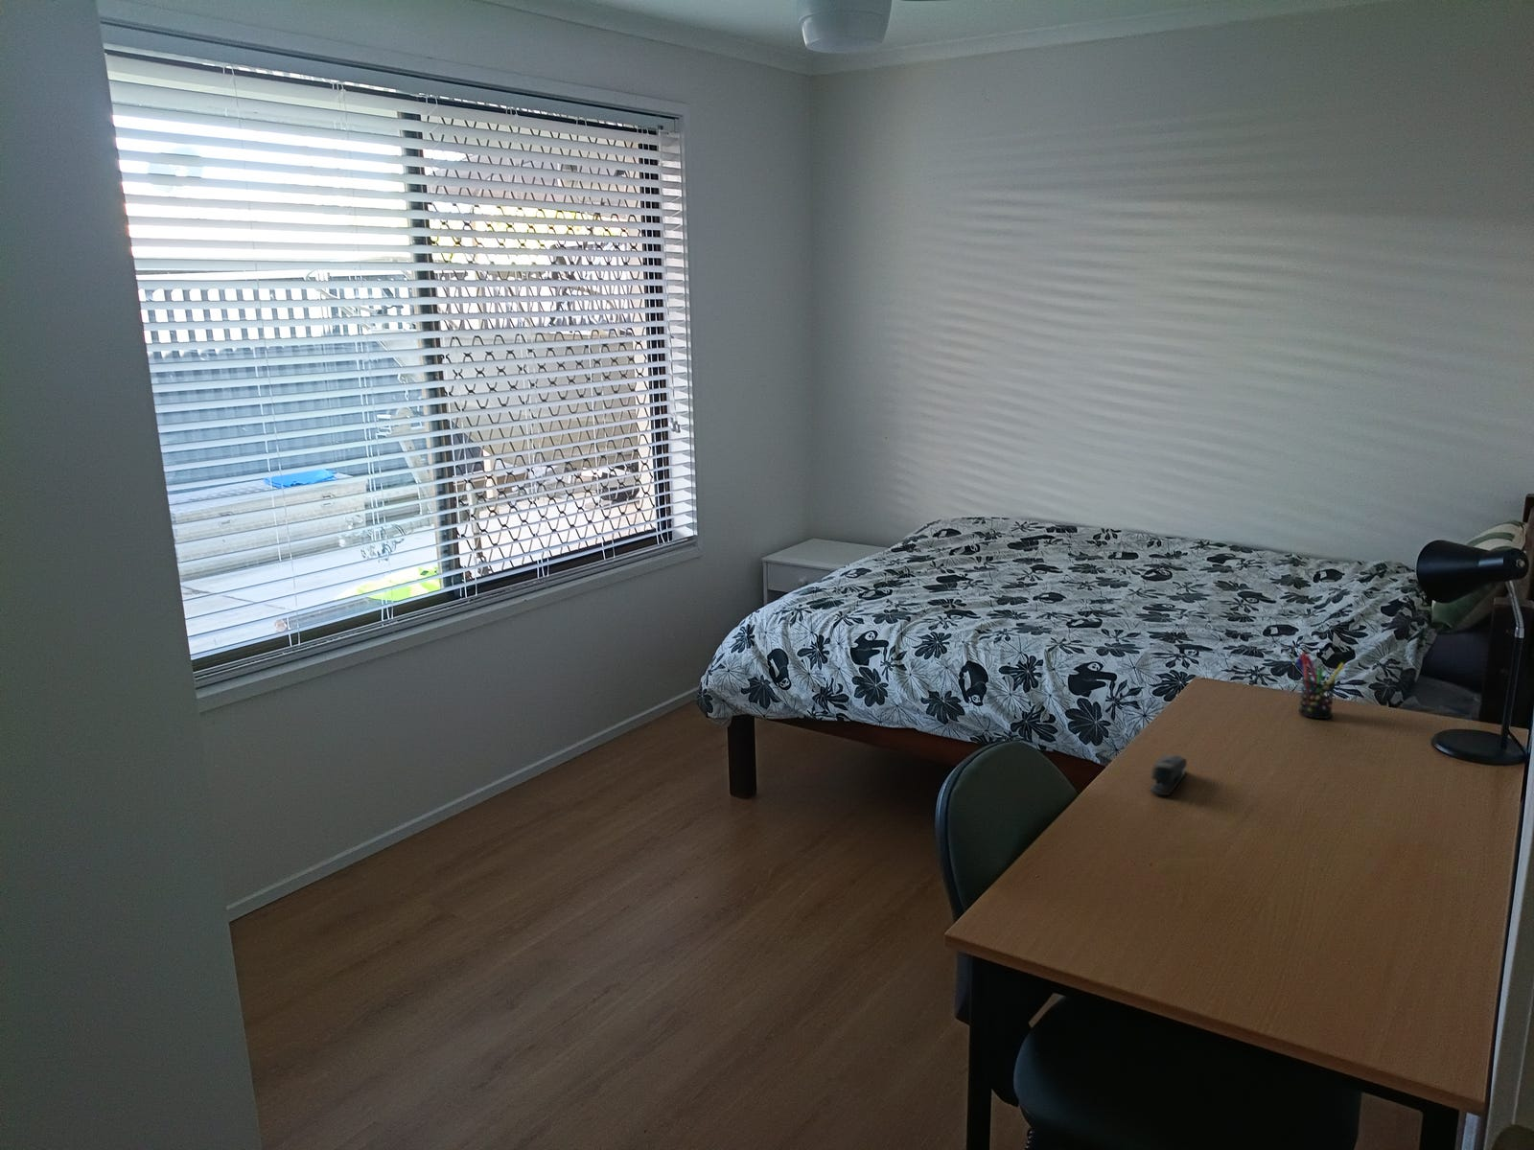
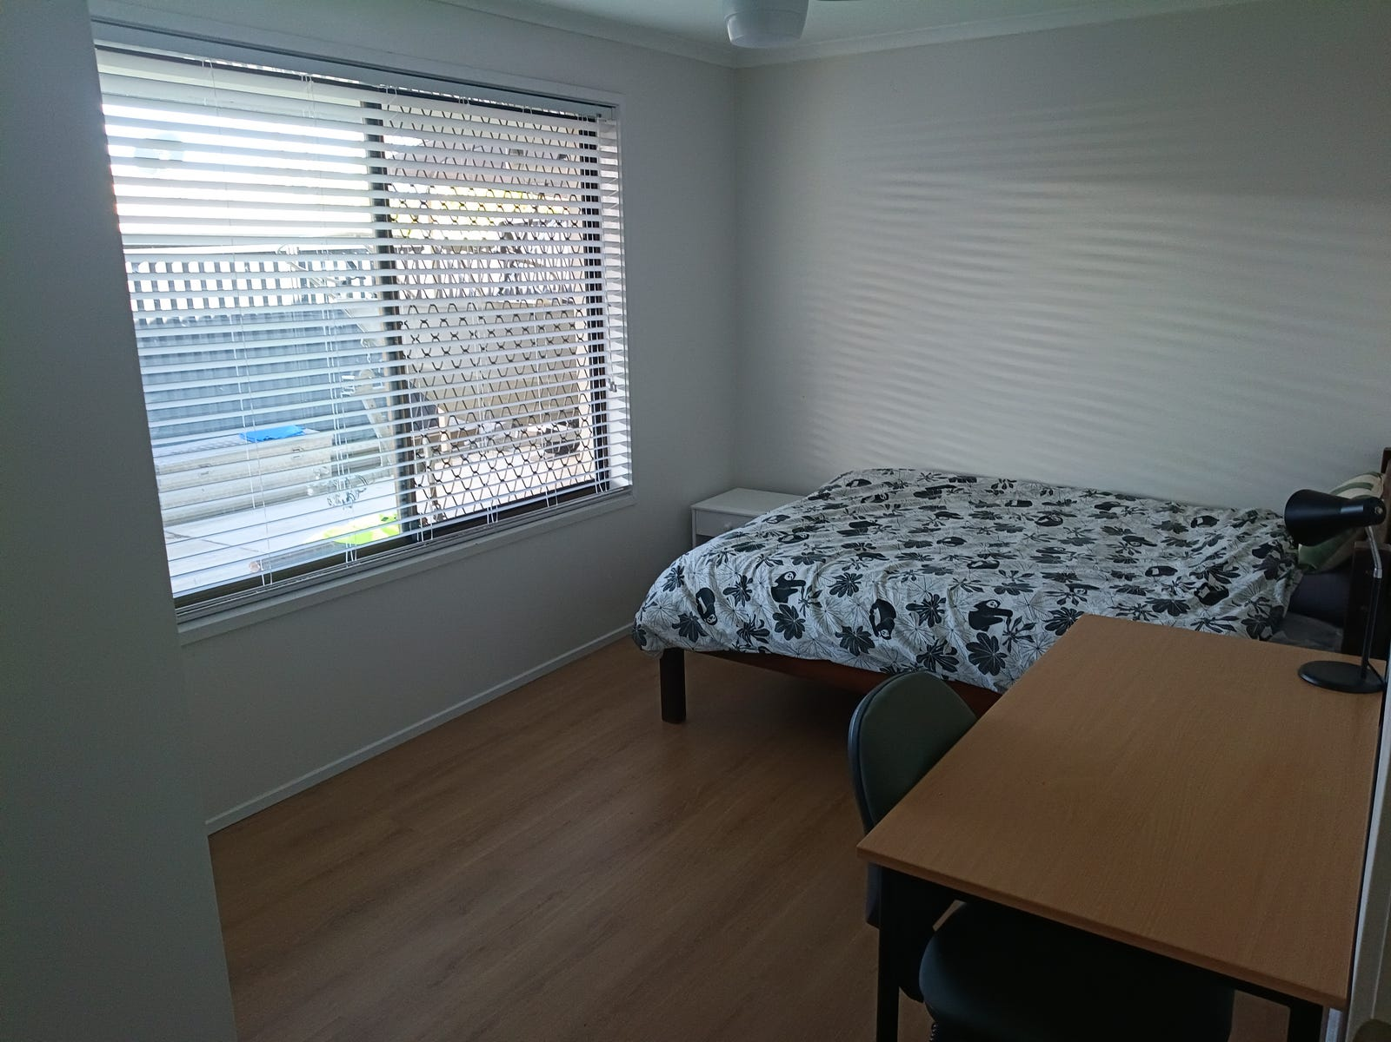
- stapler (1169, 768)
- pen holder (1315, 684)
